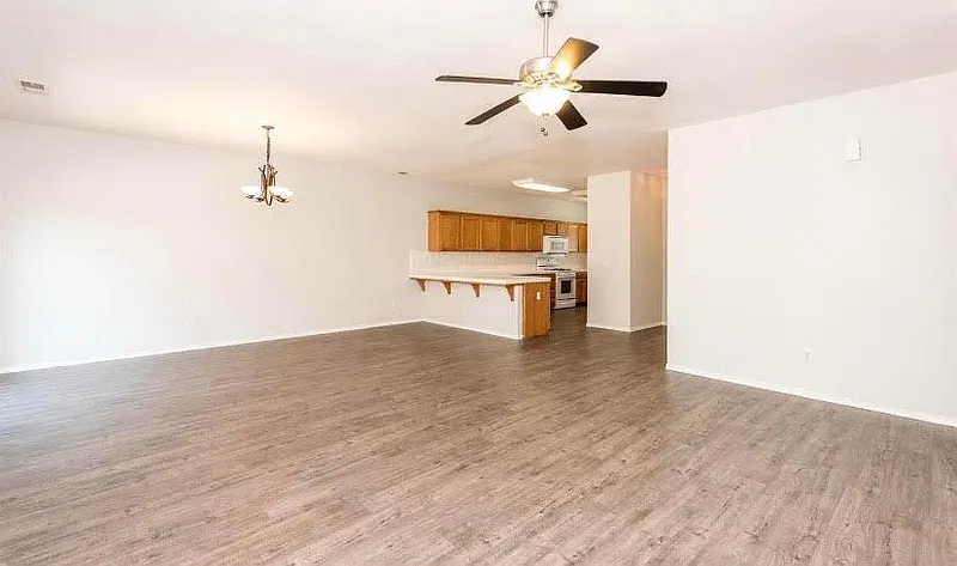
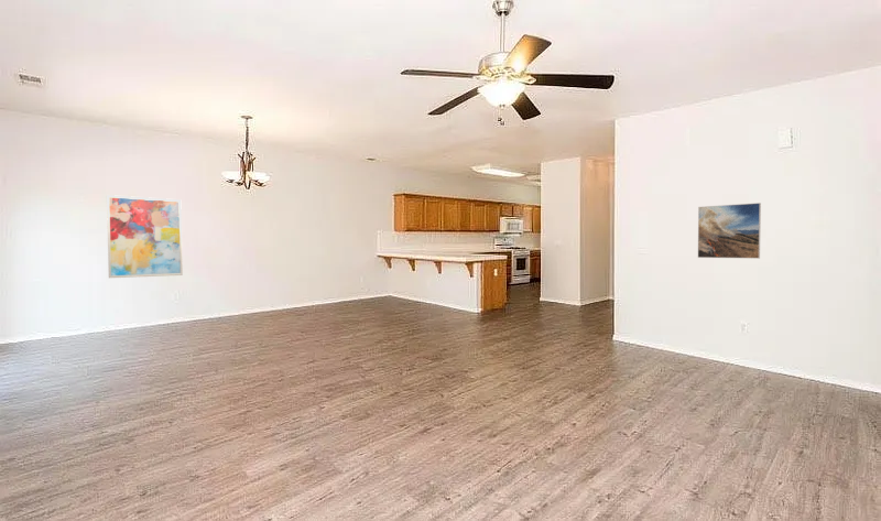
+ wall art (145, 237)
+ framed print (727, 231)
